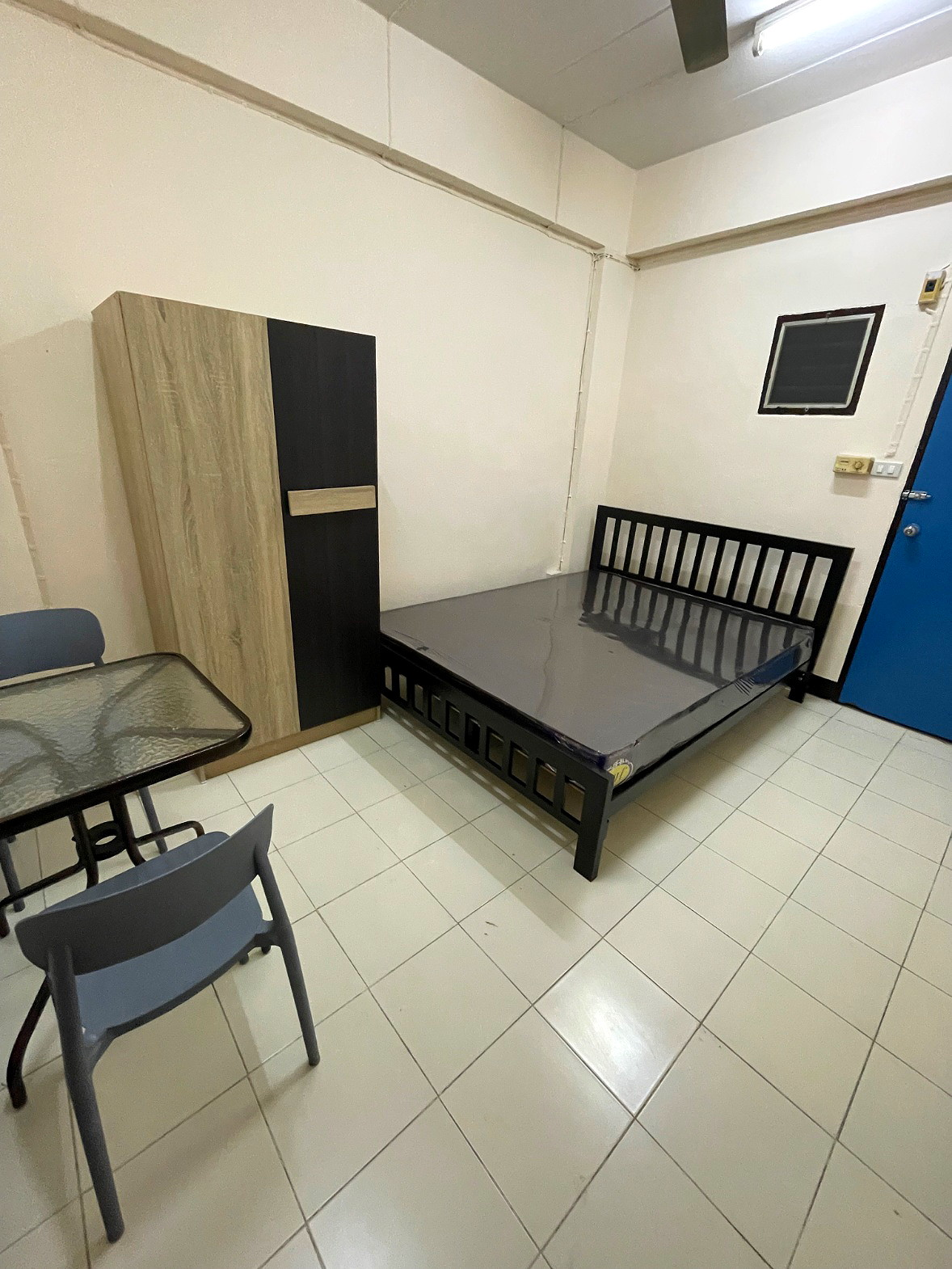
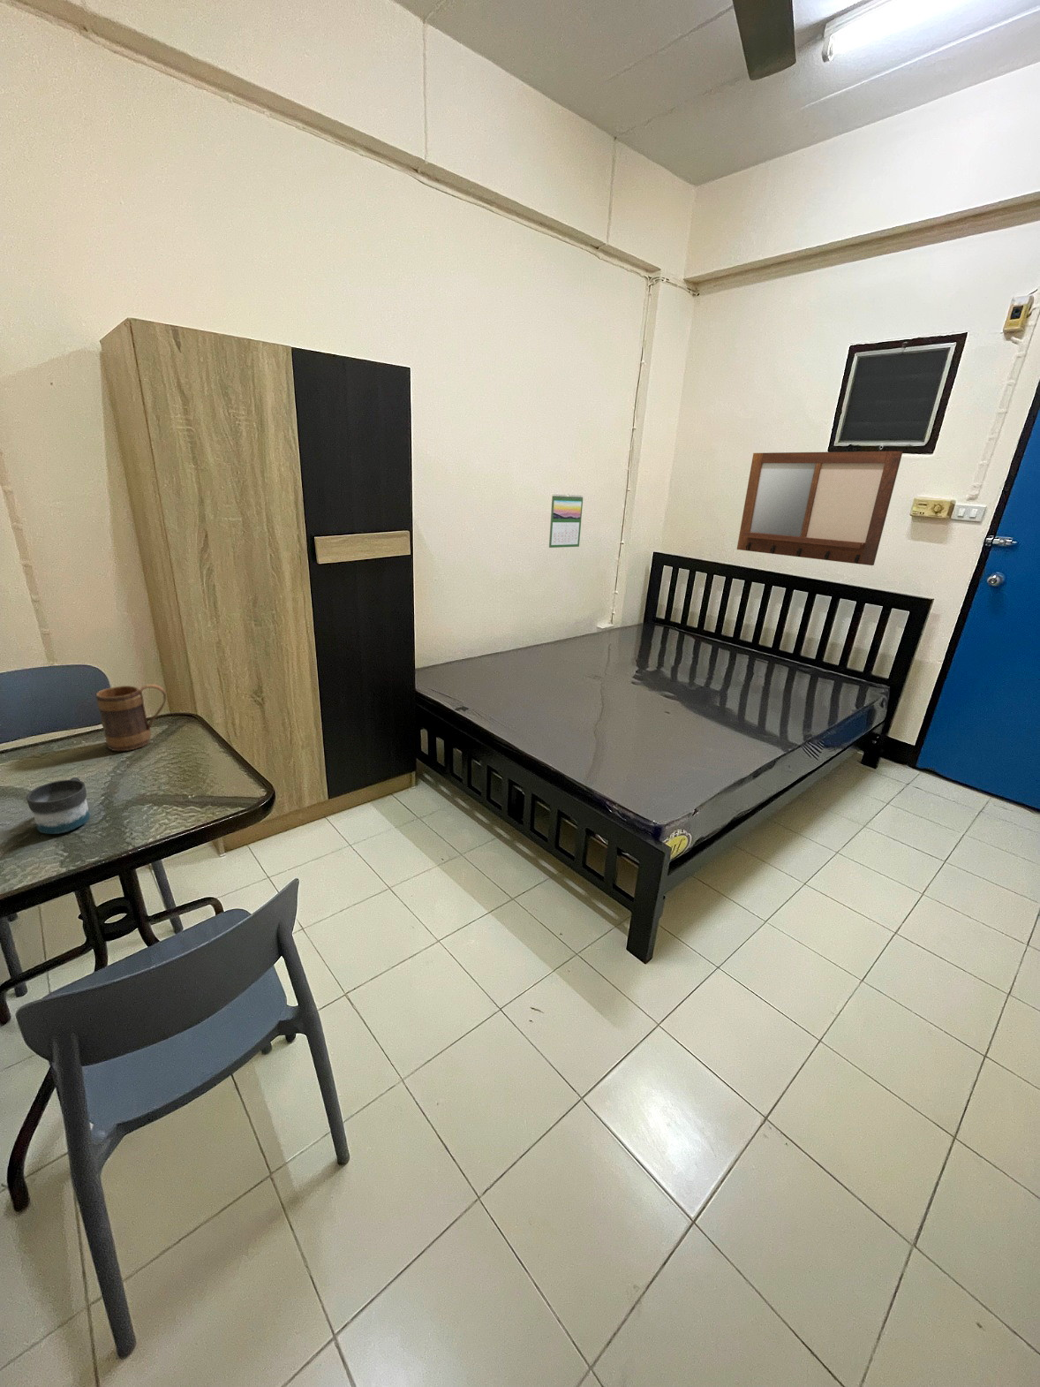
+ writing board (807, 505)
+ mug (135, 715)
+ calendar (566, 520)
+ mug (60, 804)
